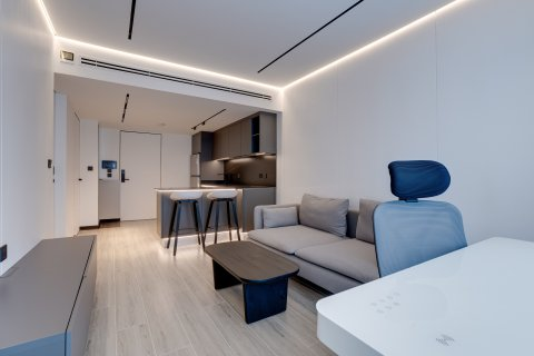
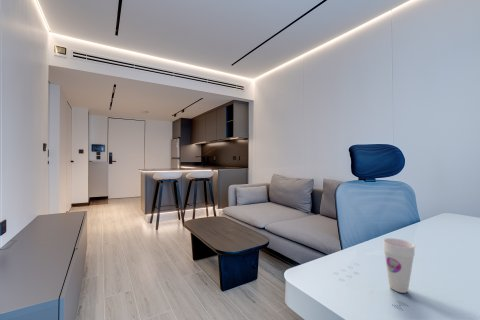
+ cup (398, 265)
